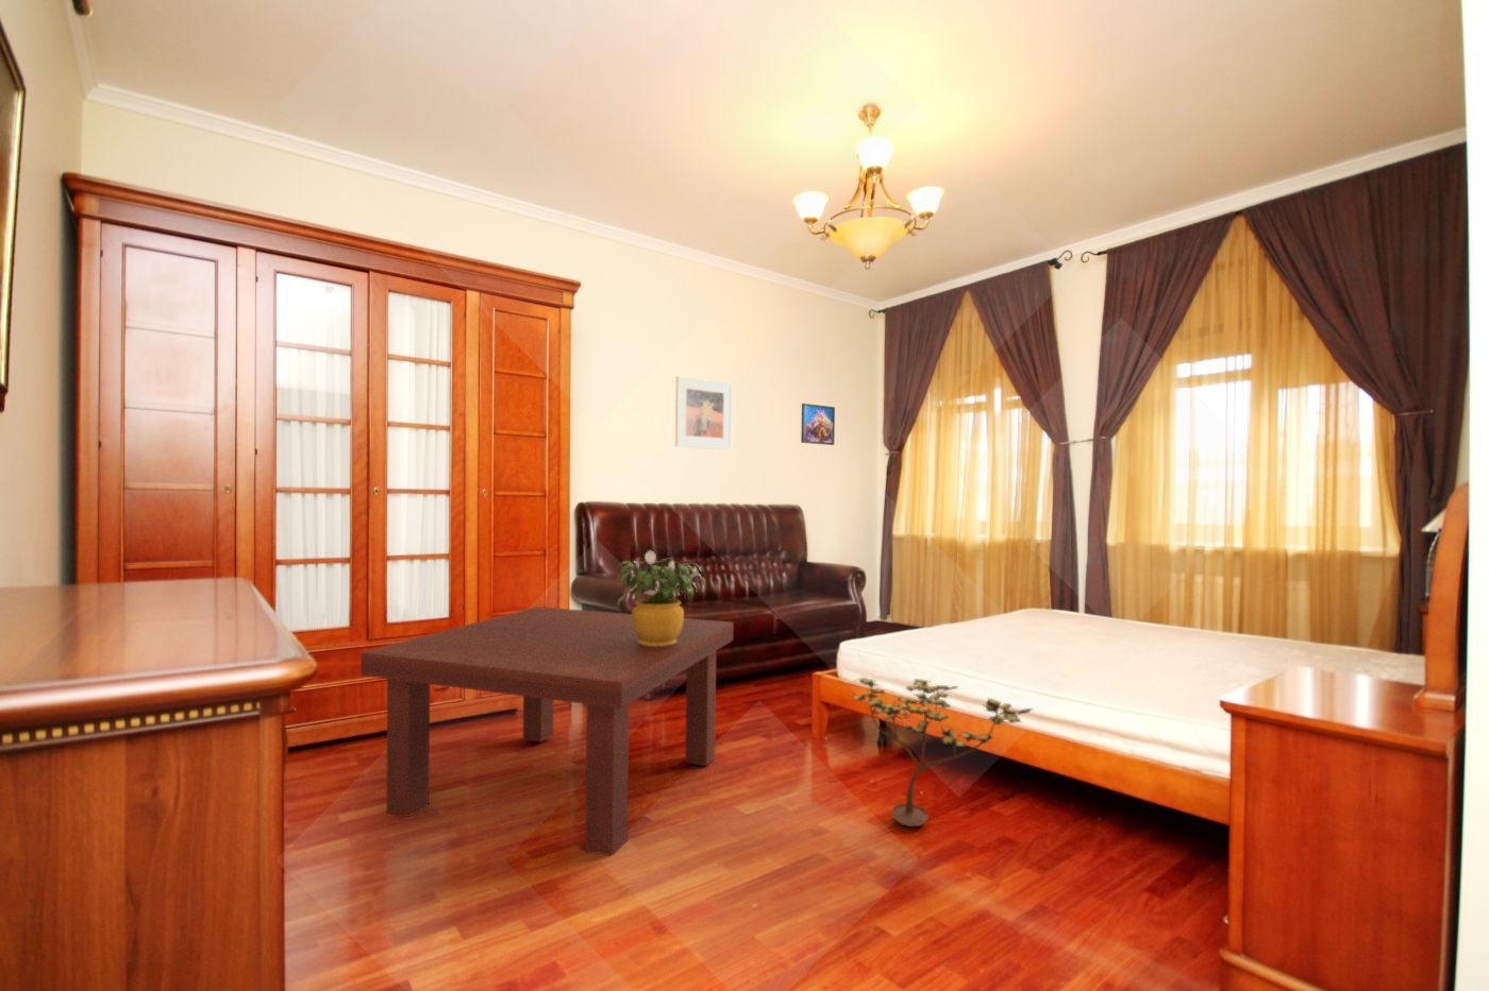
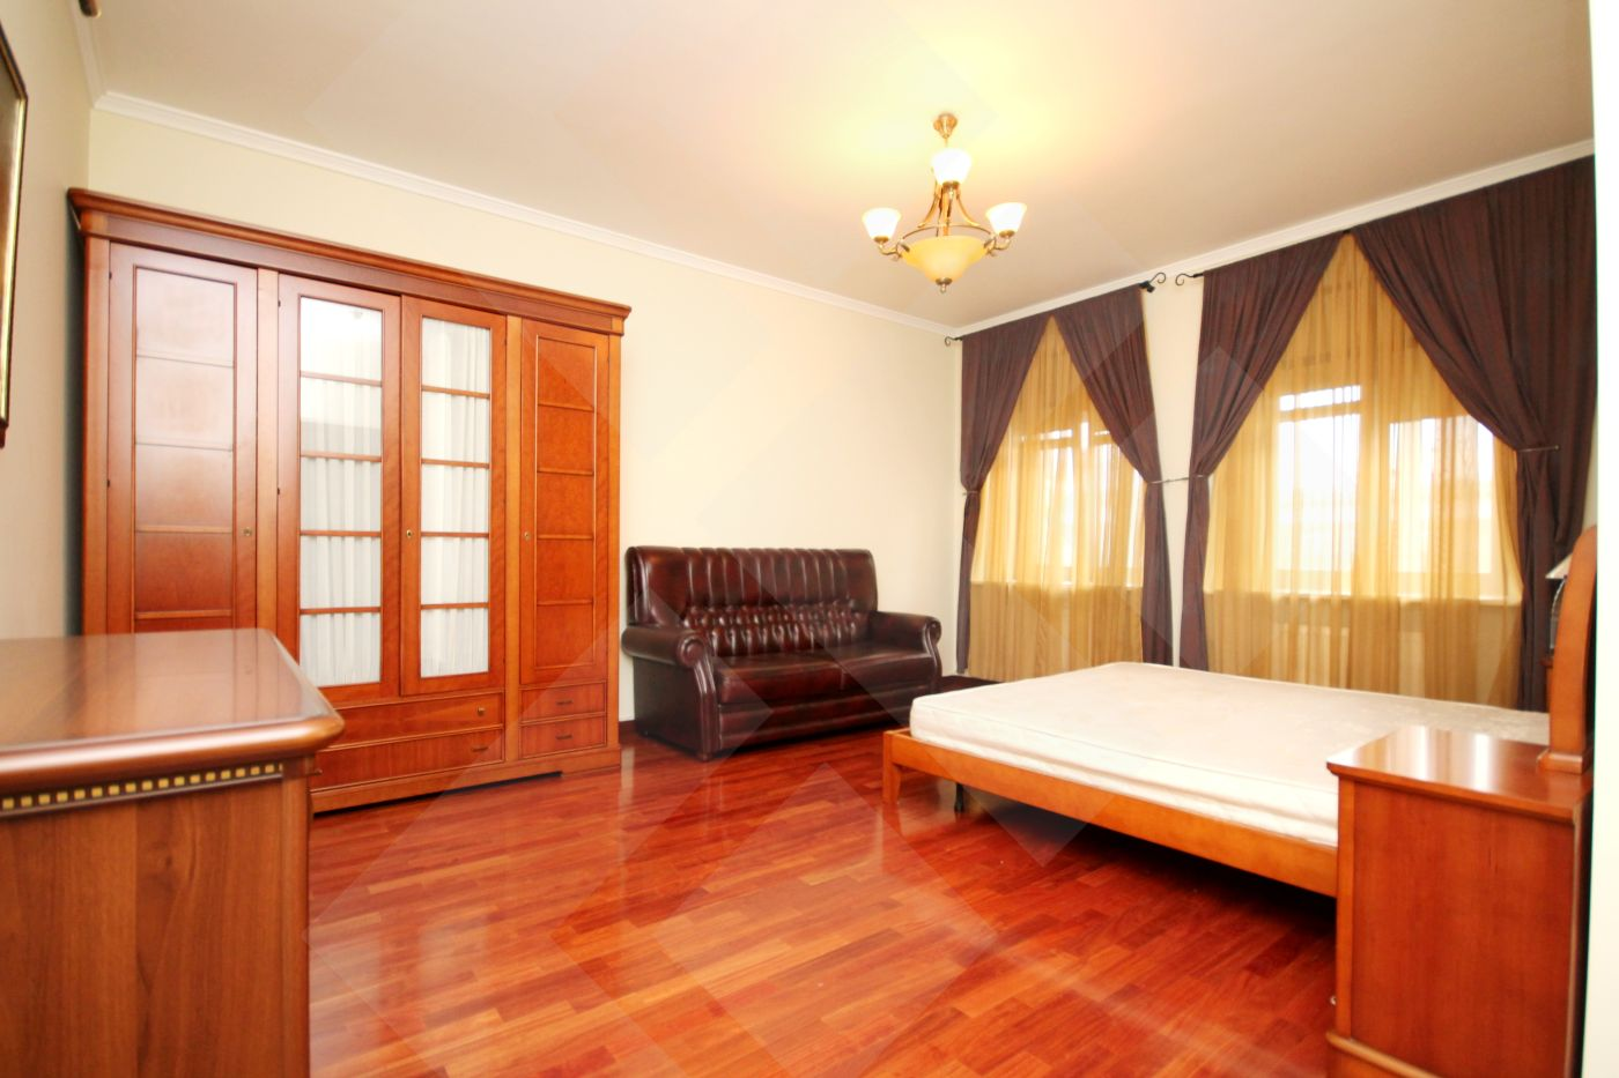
- coffee table (568, 701)
- decorative plant (923, 752)
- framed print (704, 414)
- potted flower (660, 596)
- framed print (818, 424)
